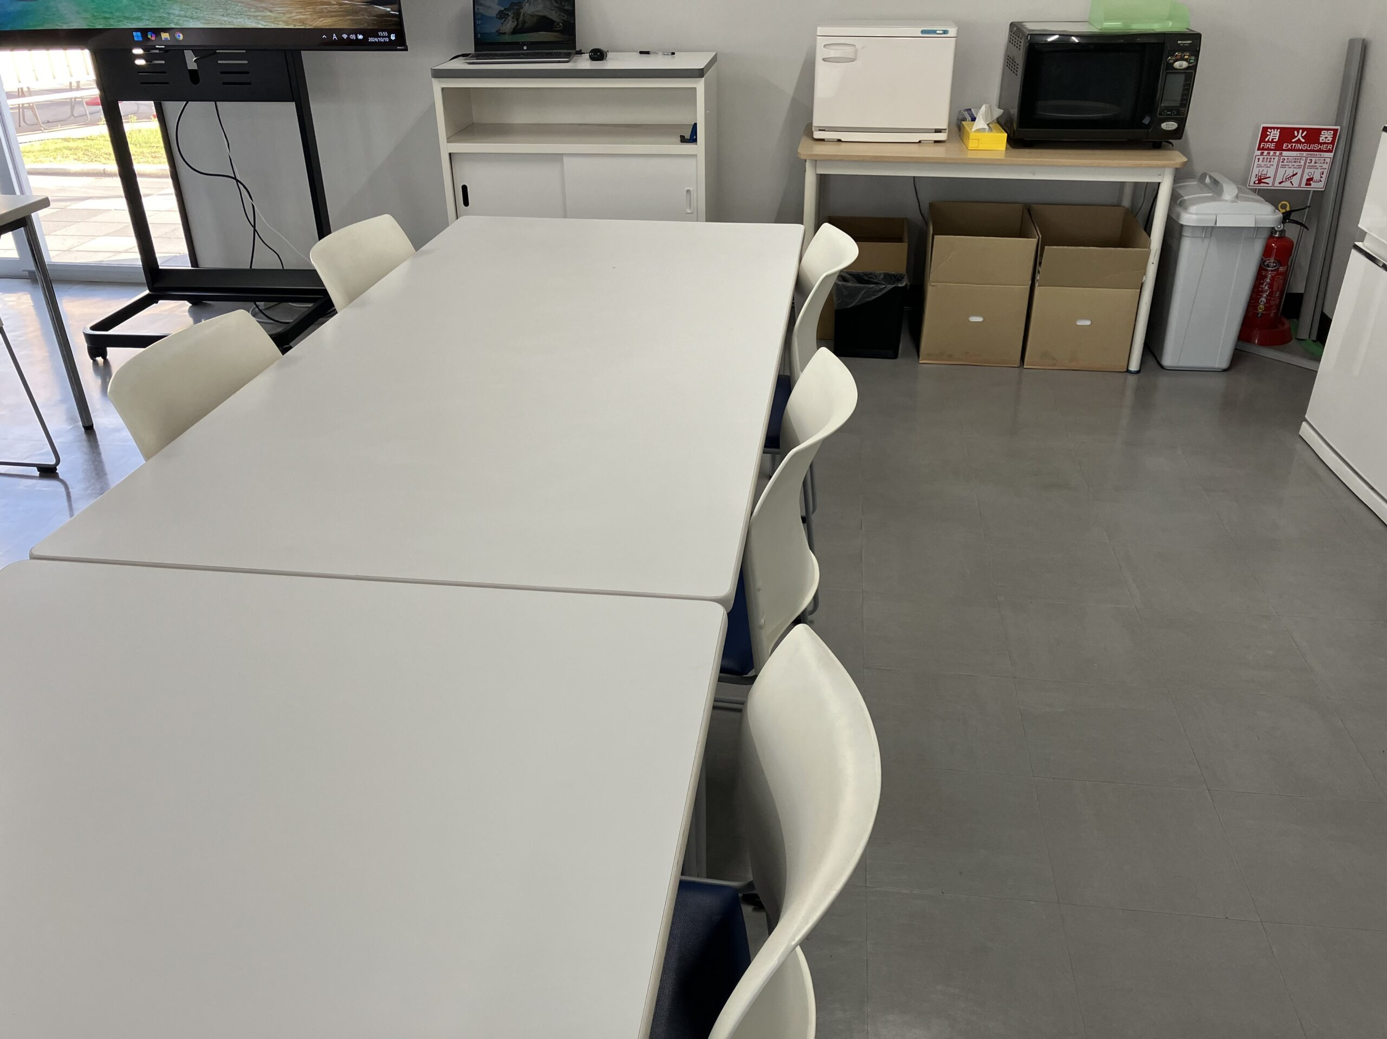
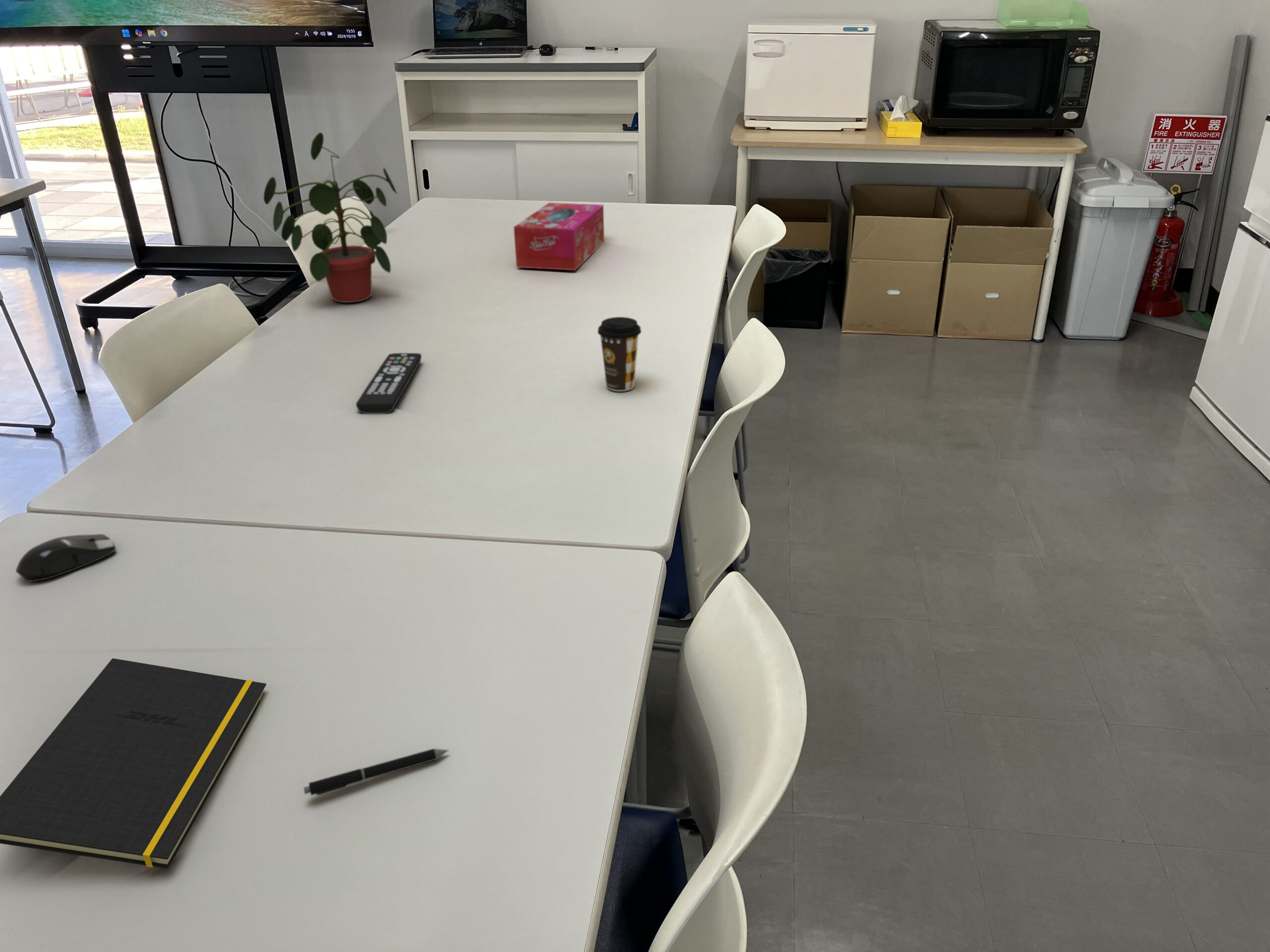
+ pen (379, 769)
+ remote control (391, 381)
+ tissue box (561, 235)
+ computer mouse (67, 550)
+ potted plant (332, 219)
+ notepad (137, 753)
+ coffee cup (620, 355)
